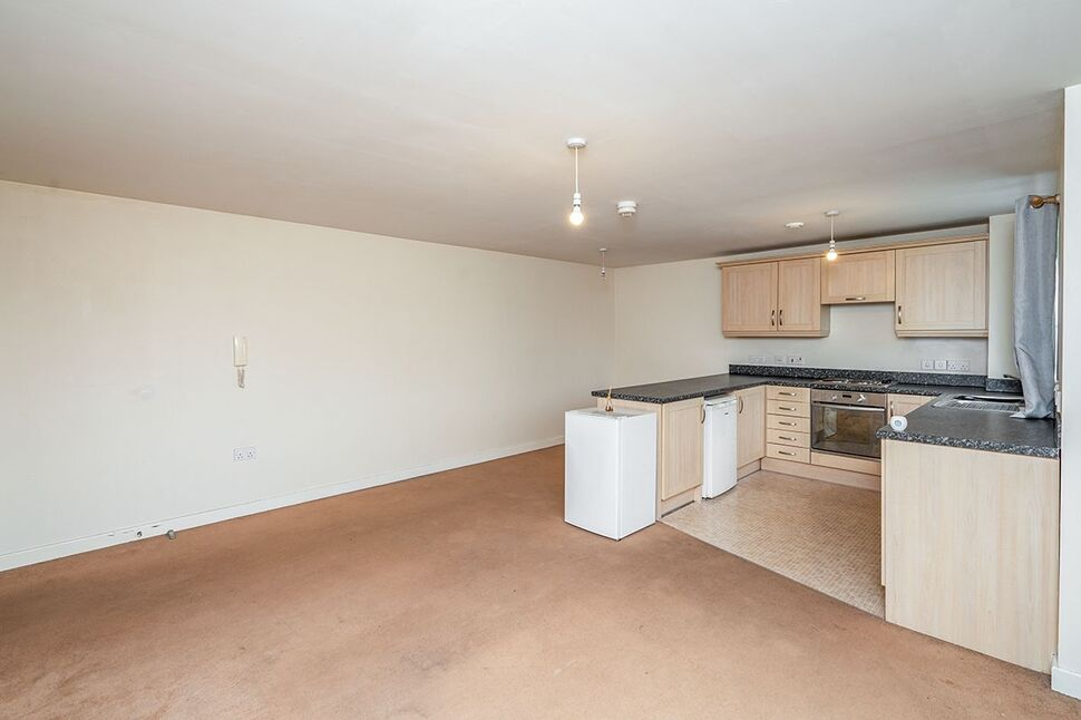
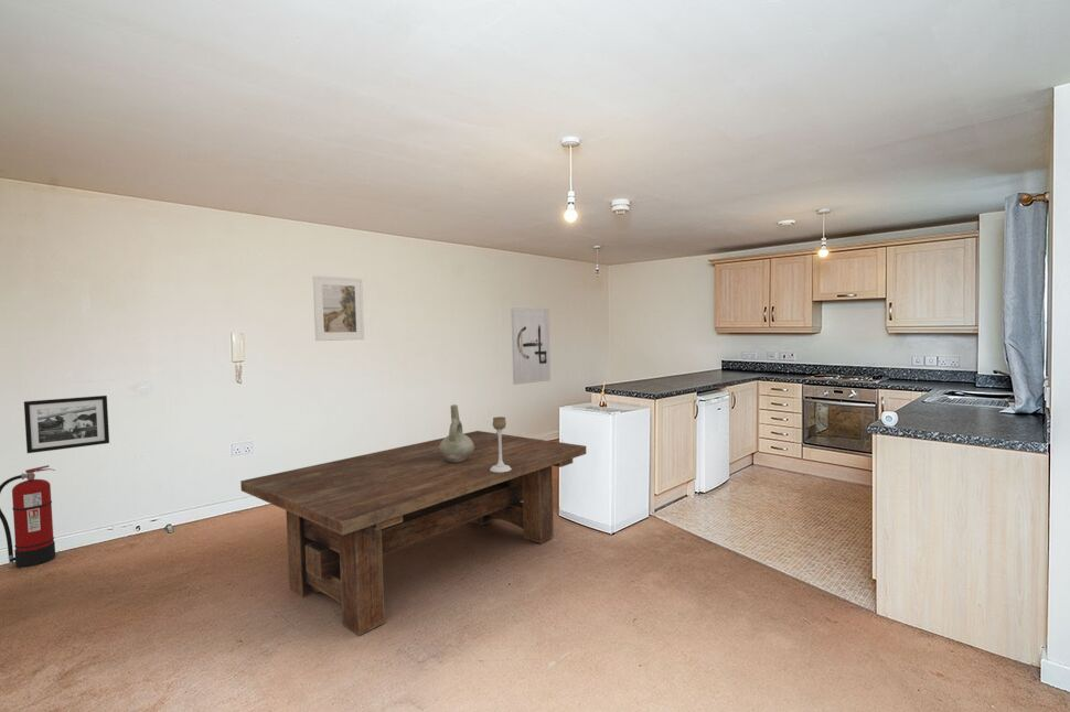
+ fire extinguisher (26, 516)
+ decorative vase (456, 432)
+ candle holder (500, 443)
+ dining table (434, 511)
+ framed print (339, 309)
+ wall art (531, 345)
+ picture frame (68, 422)
